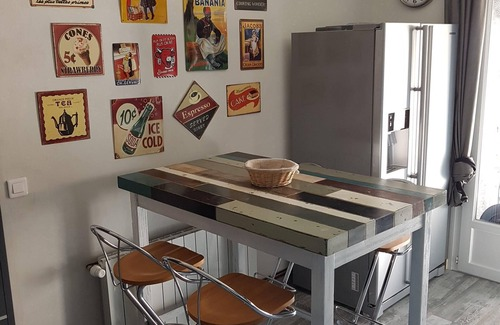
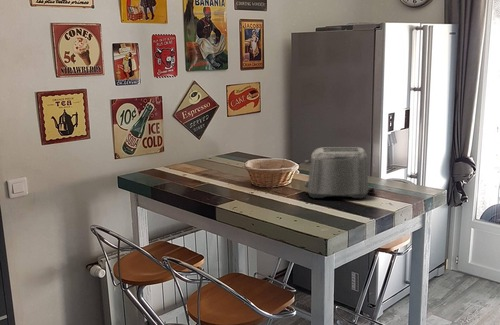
+ toaster (340, 172)
